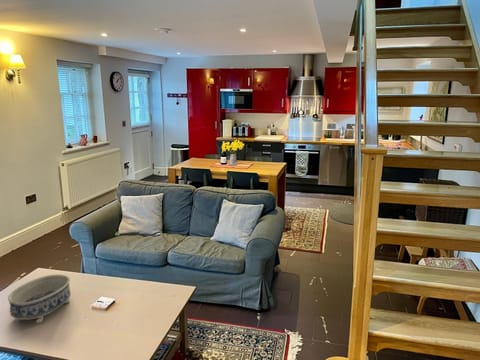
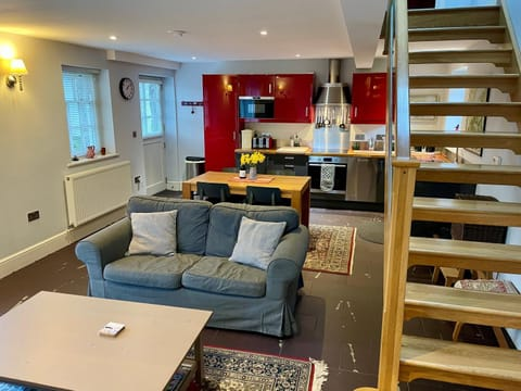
- decorative bowl (42, 298)
